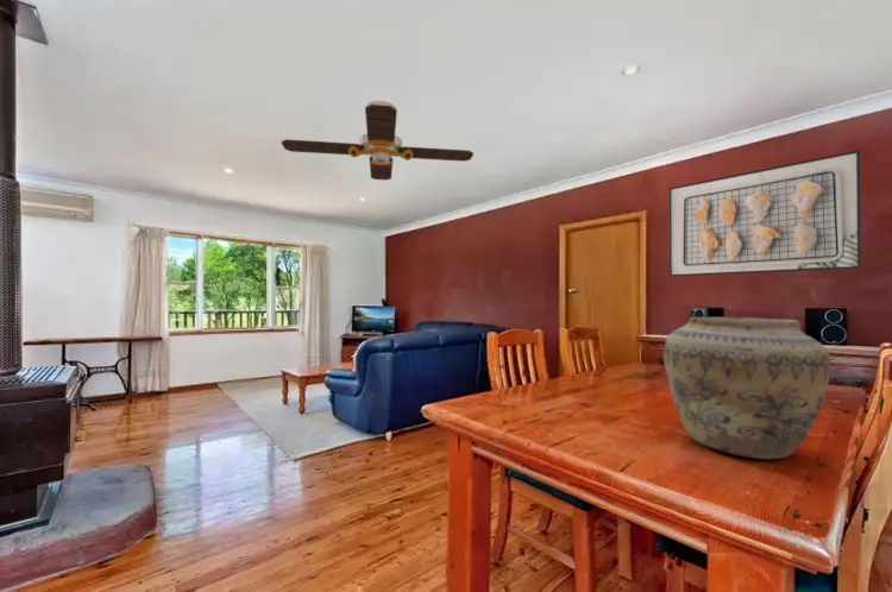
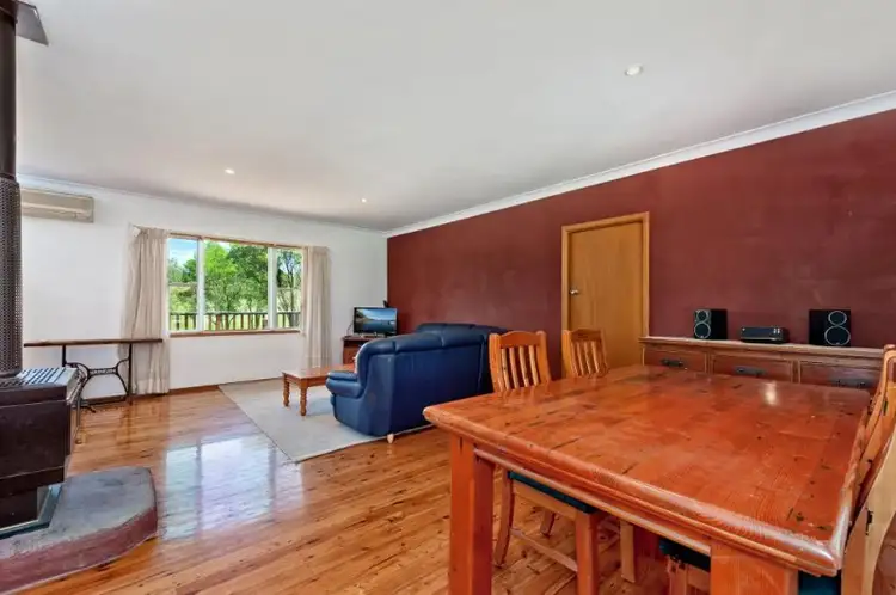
- ceiling fan (381, 134)
- vase (739, 382)
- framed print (750, 222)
